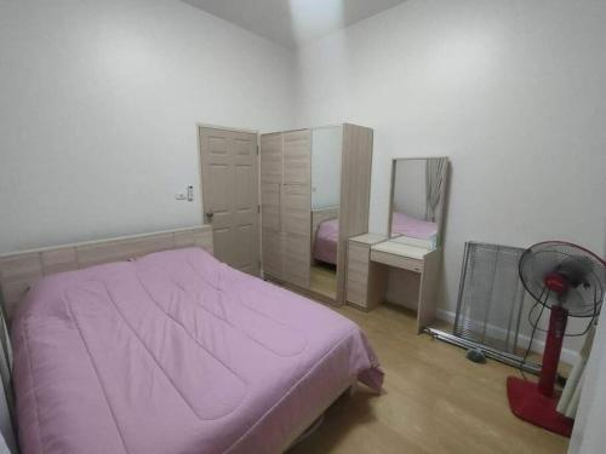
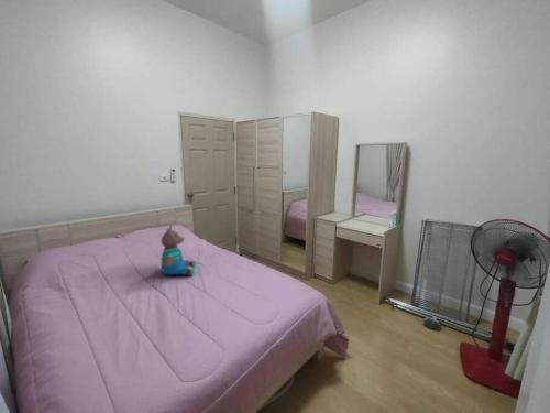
+ teddy bear (178, 249)
